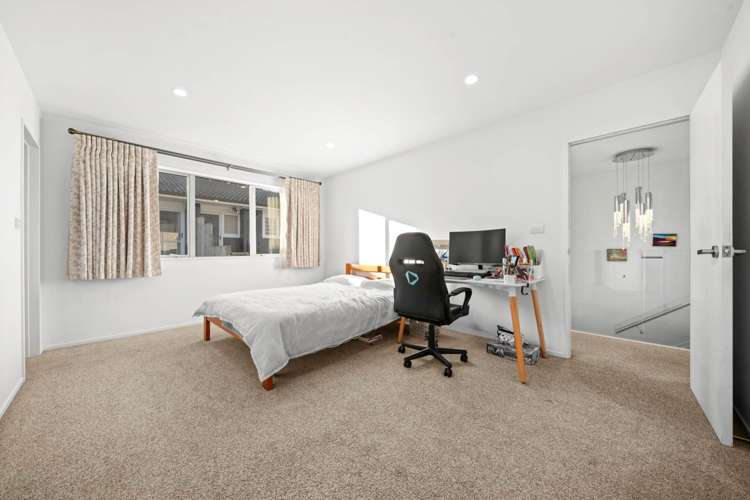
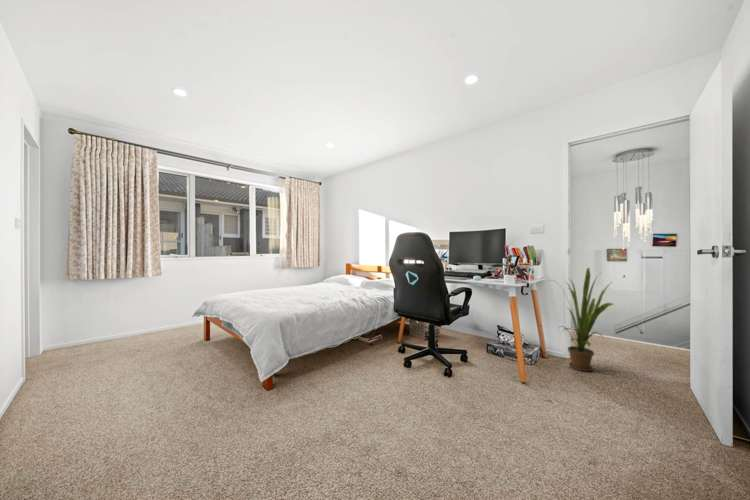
+ house plant (579, 317)
